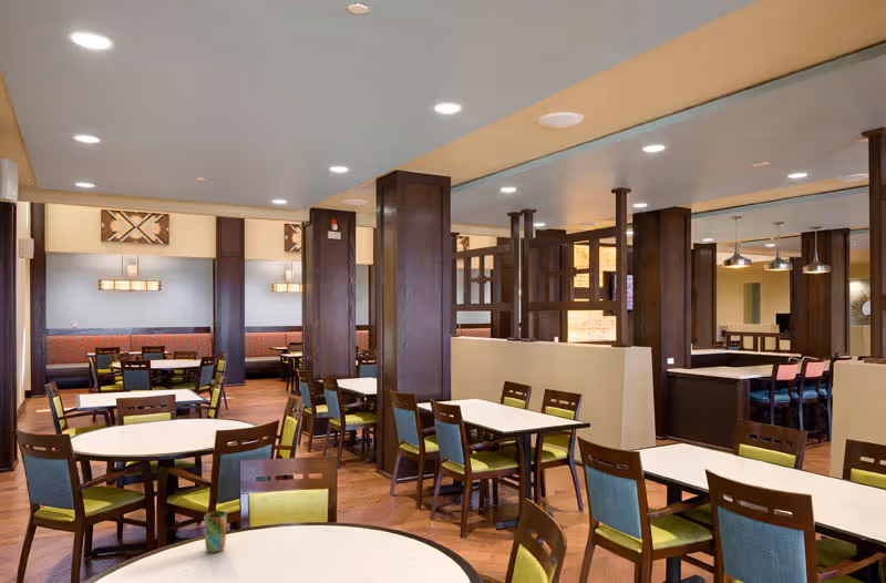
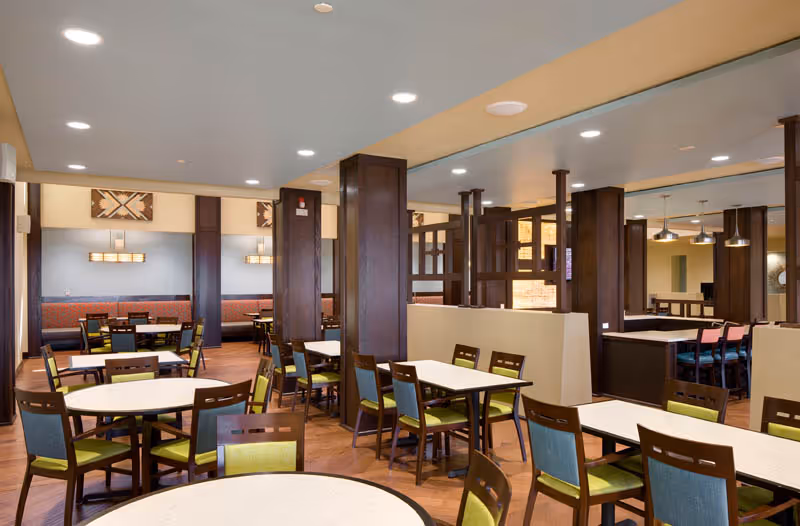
- cup (215, 532)
